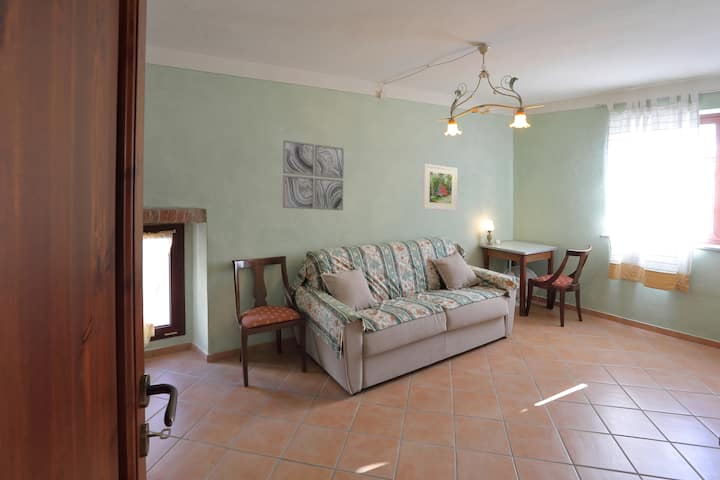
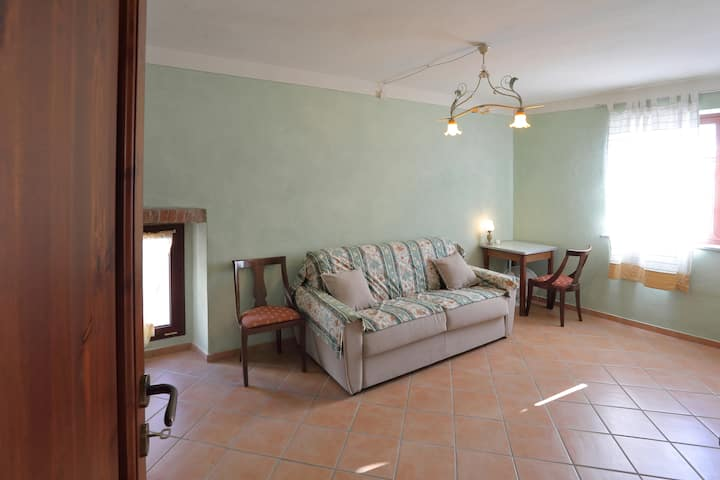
- wall art (313, 178)
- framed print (440, 188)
